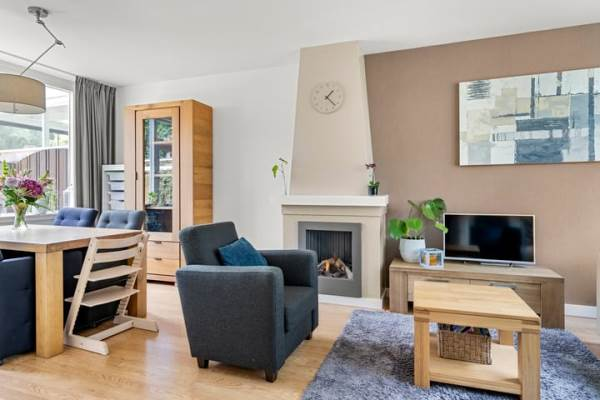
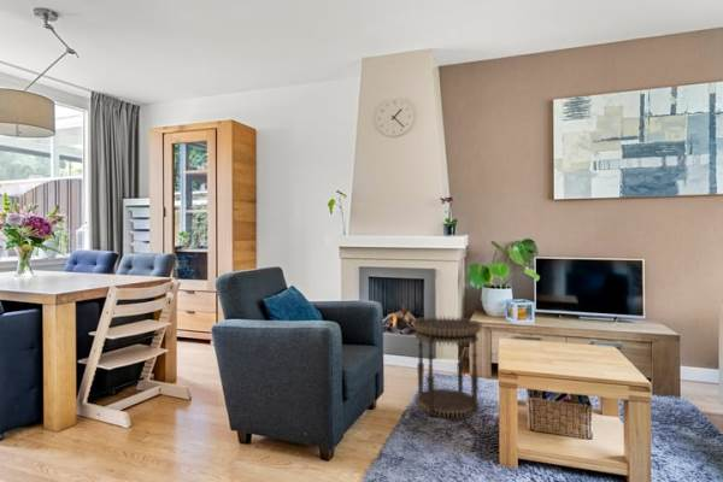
+ side table (457, 364)
